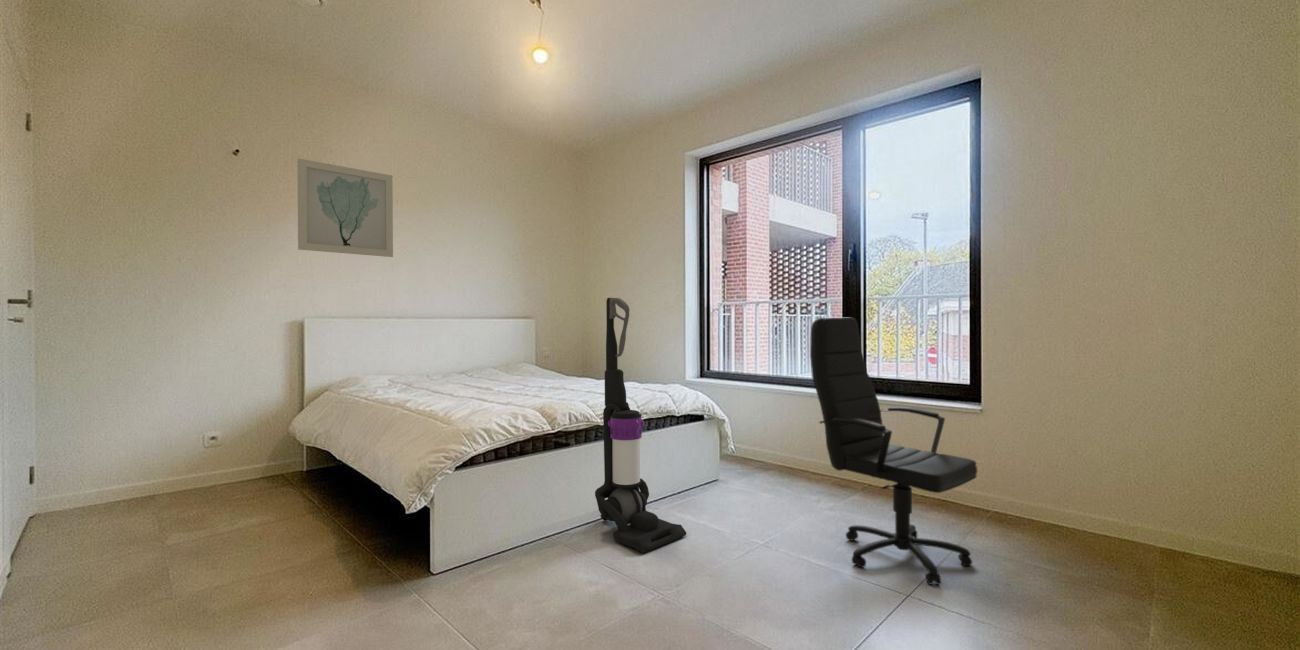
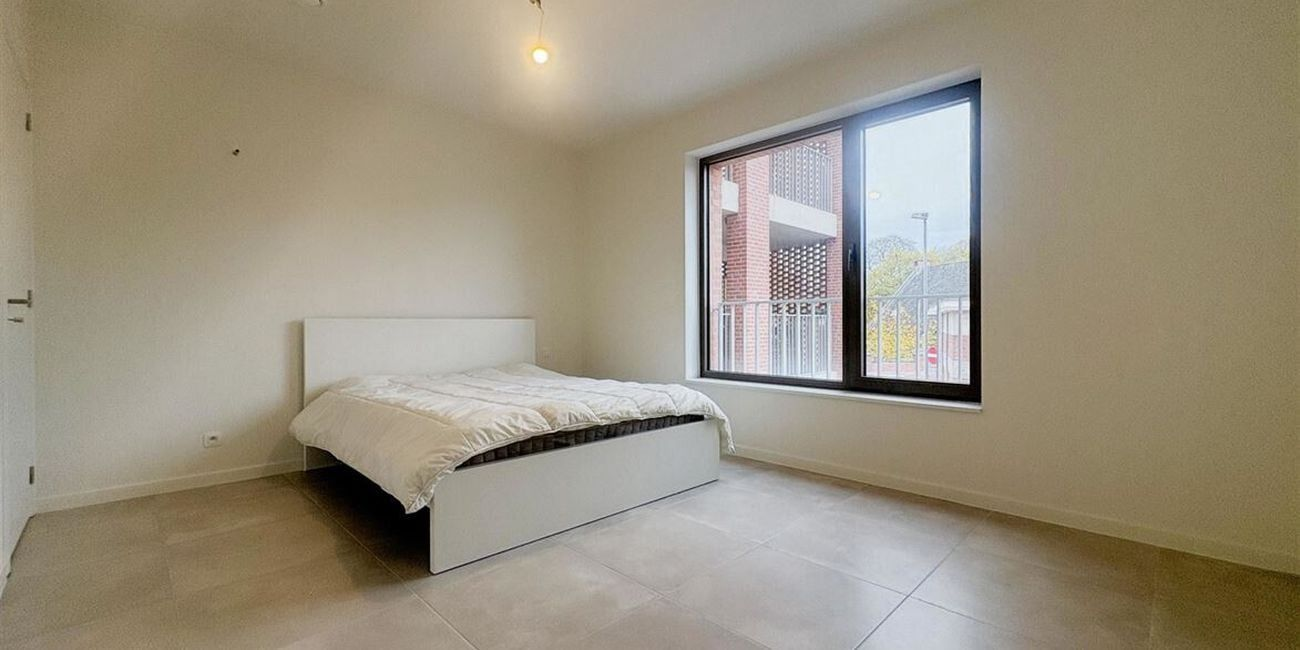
- office chair (887, 434)
- wall art (347, 210)
- vacuum cleaner (631, 414)
